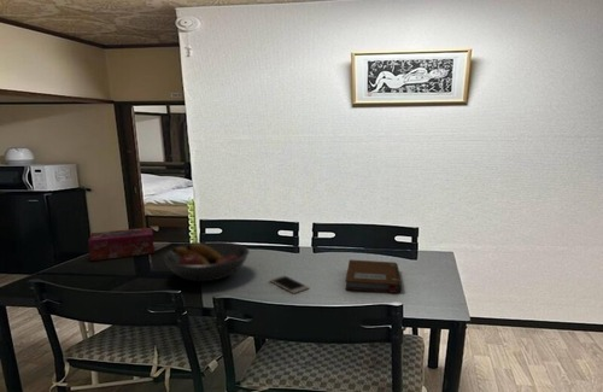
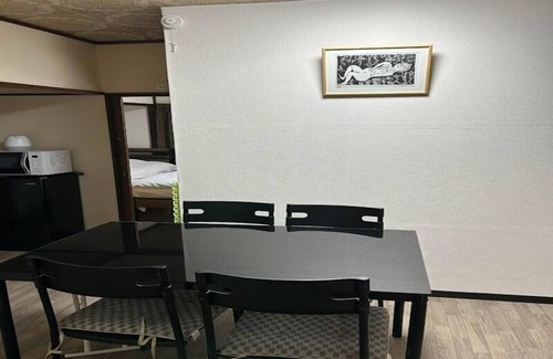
- cell phone (288, 283)
- fruit bowl (206, 261)
- tissue box (122, 242)
- notebook (373, 275)
